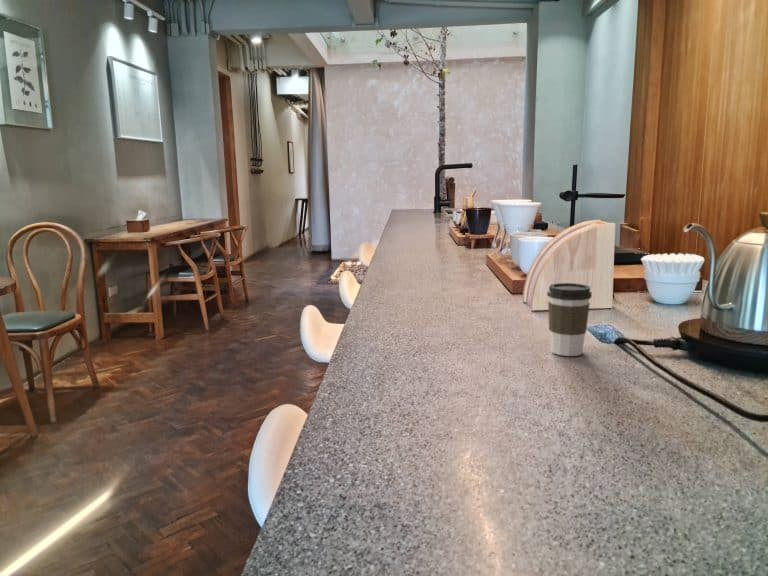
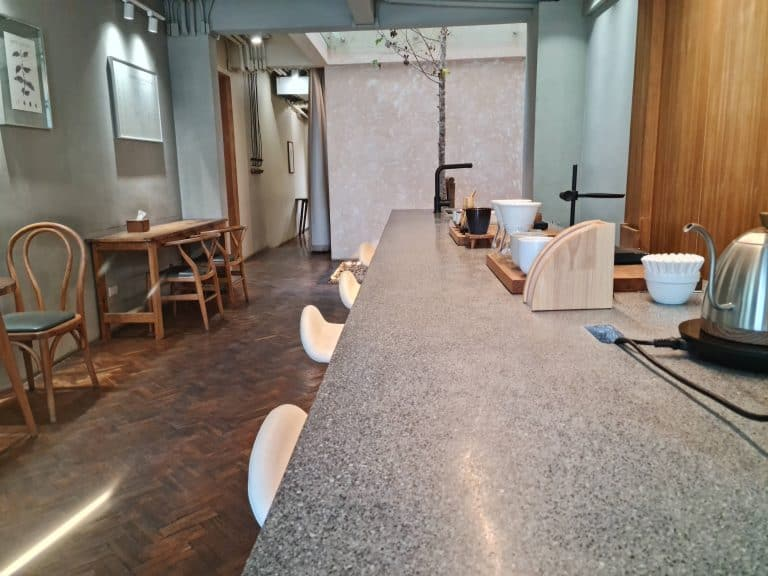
- coffee cup (568, 319)
